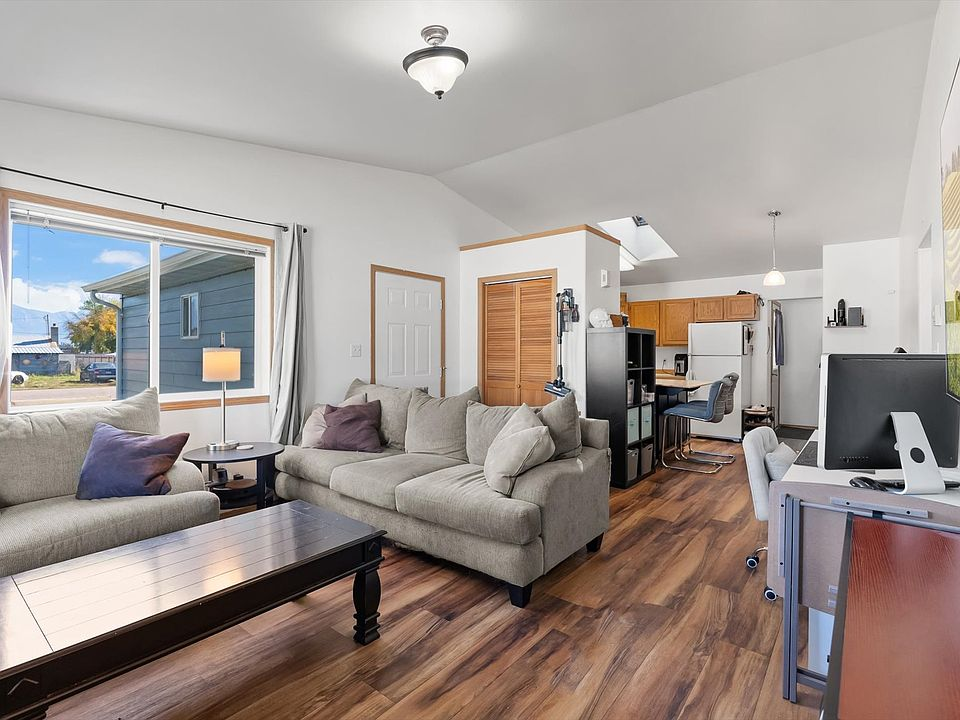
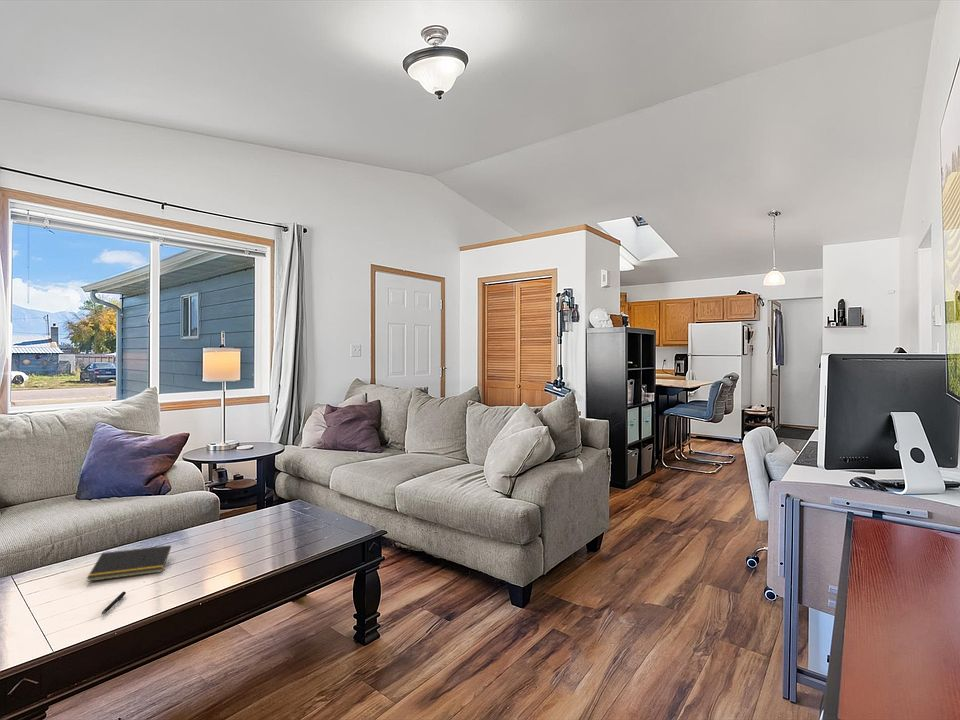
+ notepad (131, 562)
+ pen (113, 603)
